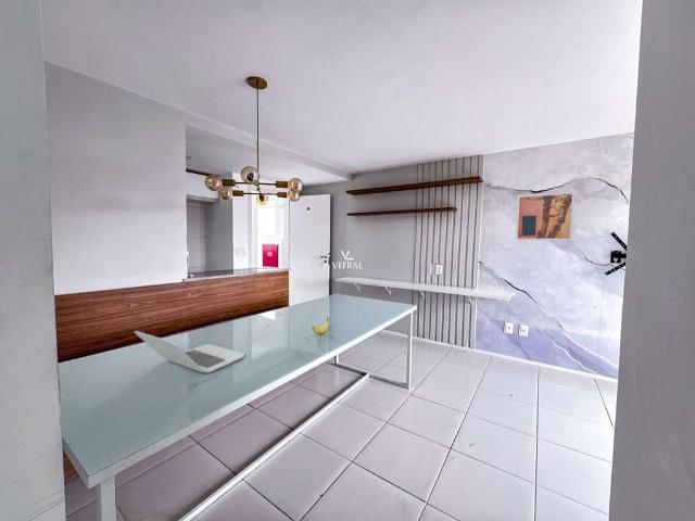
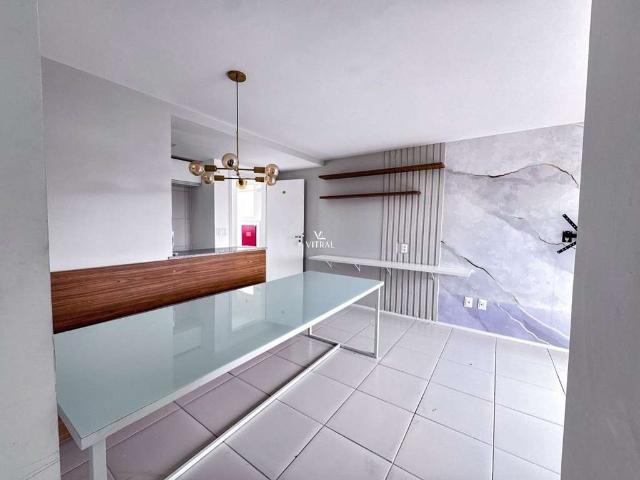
- banana (320, 327)
- wall art (543, 217)
- laptop (194, 347)
